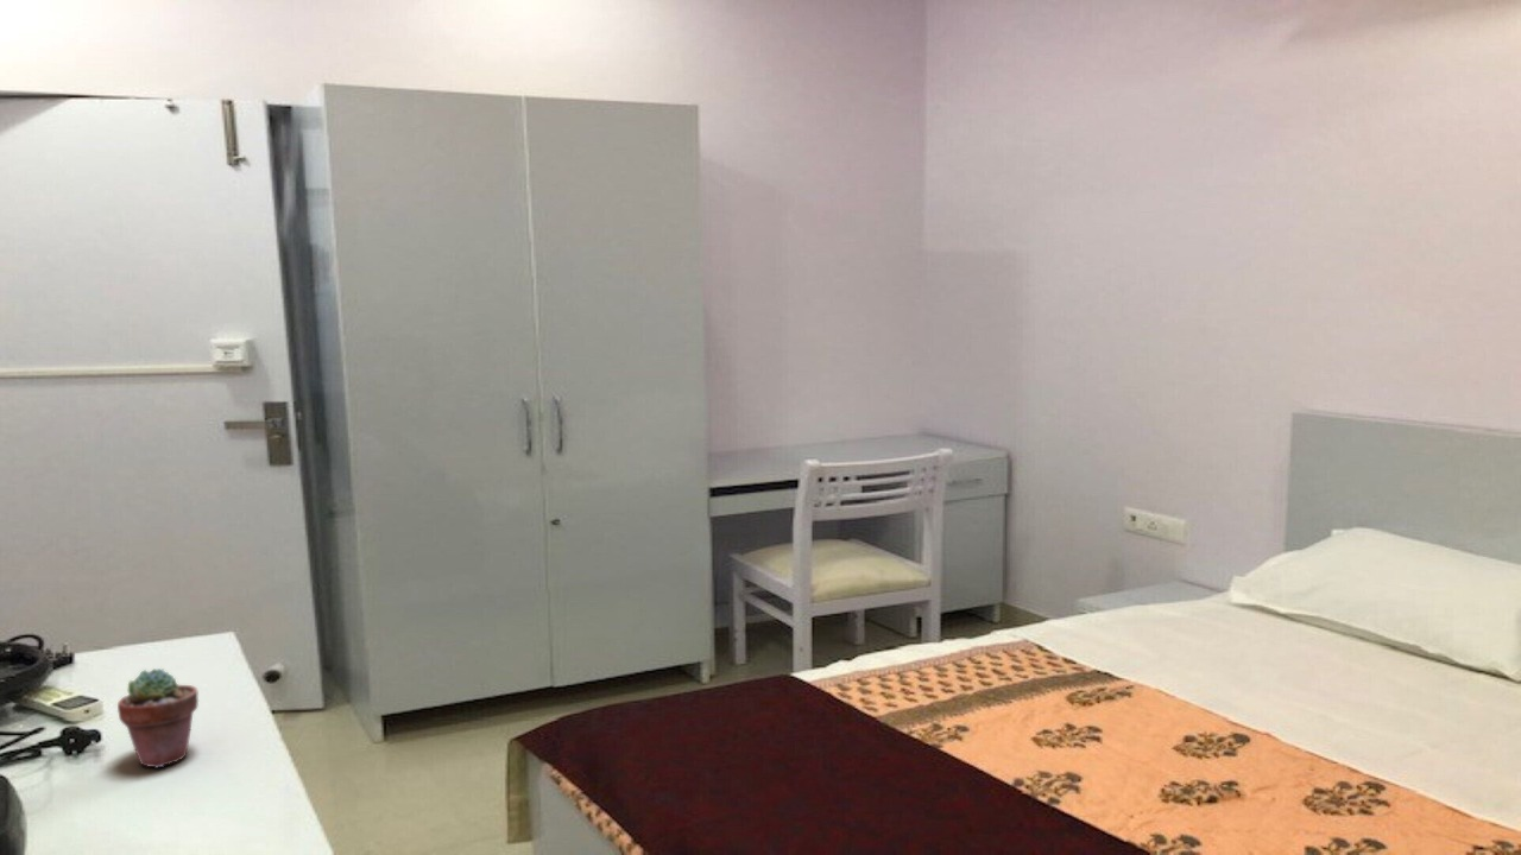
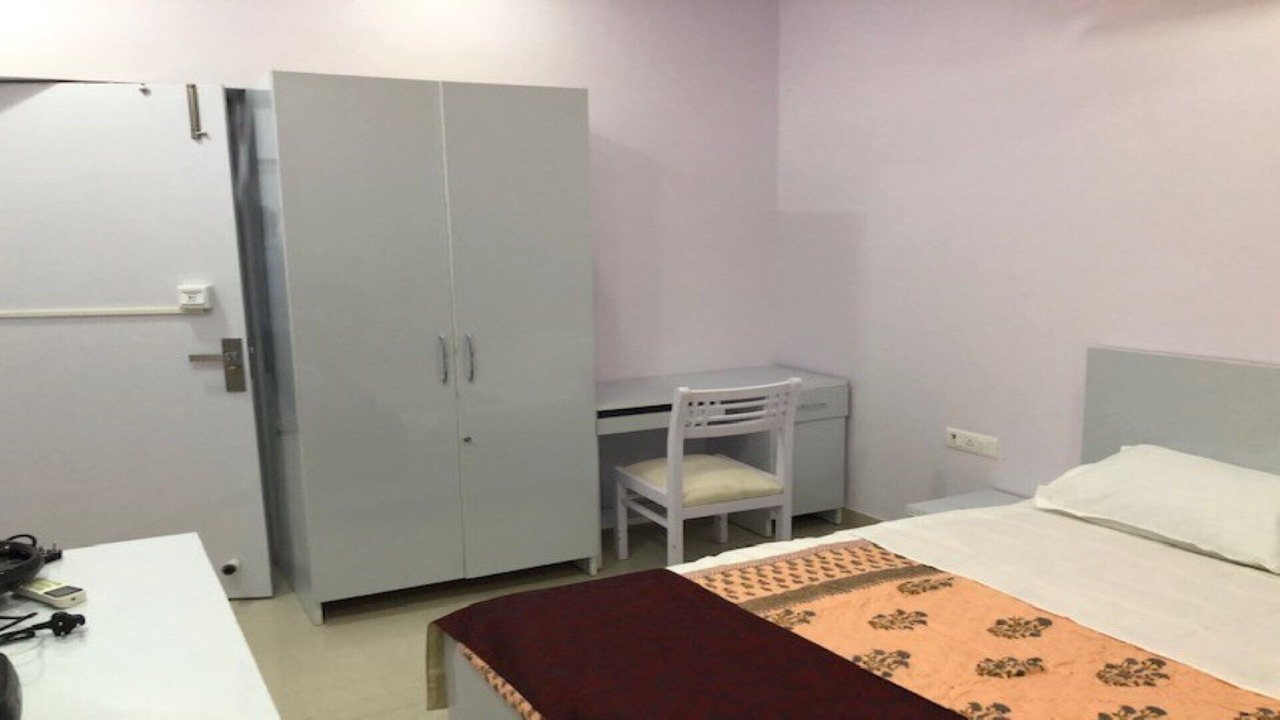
- potted succulent (159, 712)
